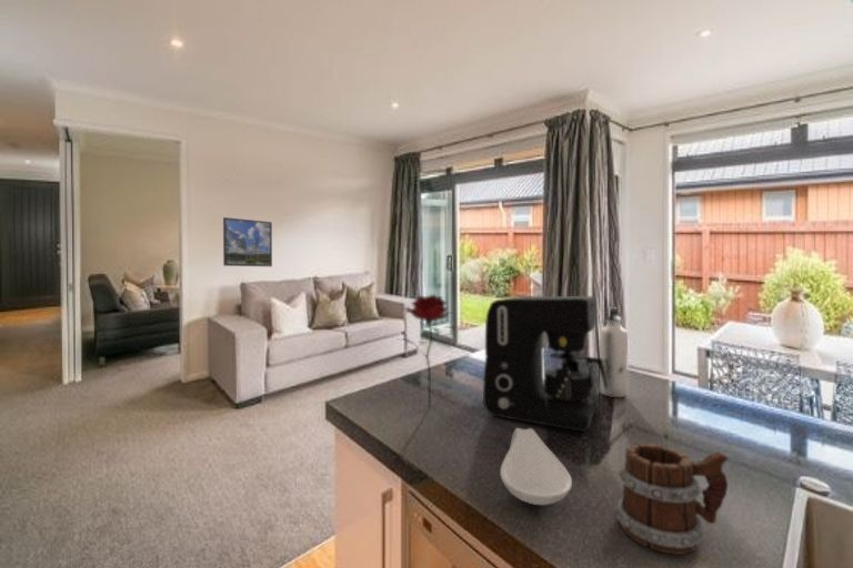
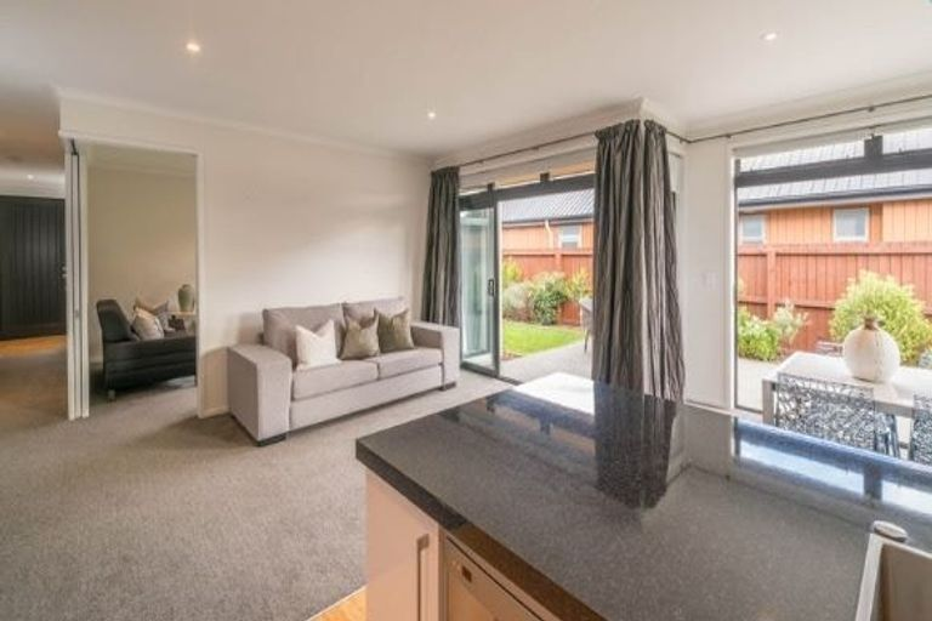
- mug (669, 490)
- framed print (248, 243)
- water bottle (613, 351)
- flower (426, 351)
- coffee maker (550, 355)
- spoon rest (529, 459)
